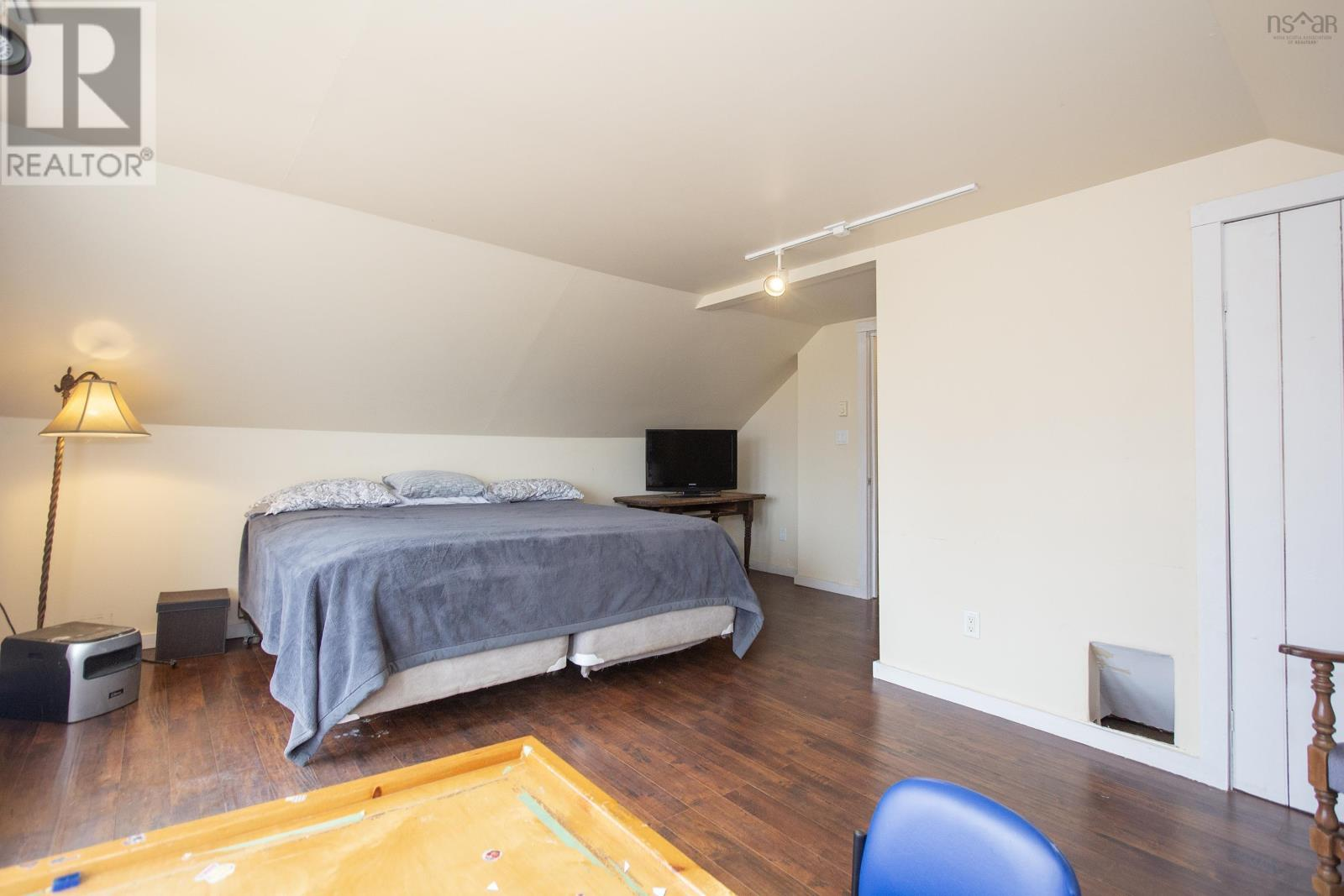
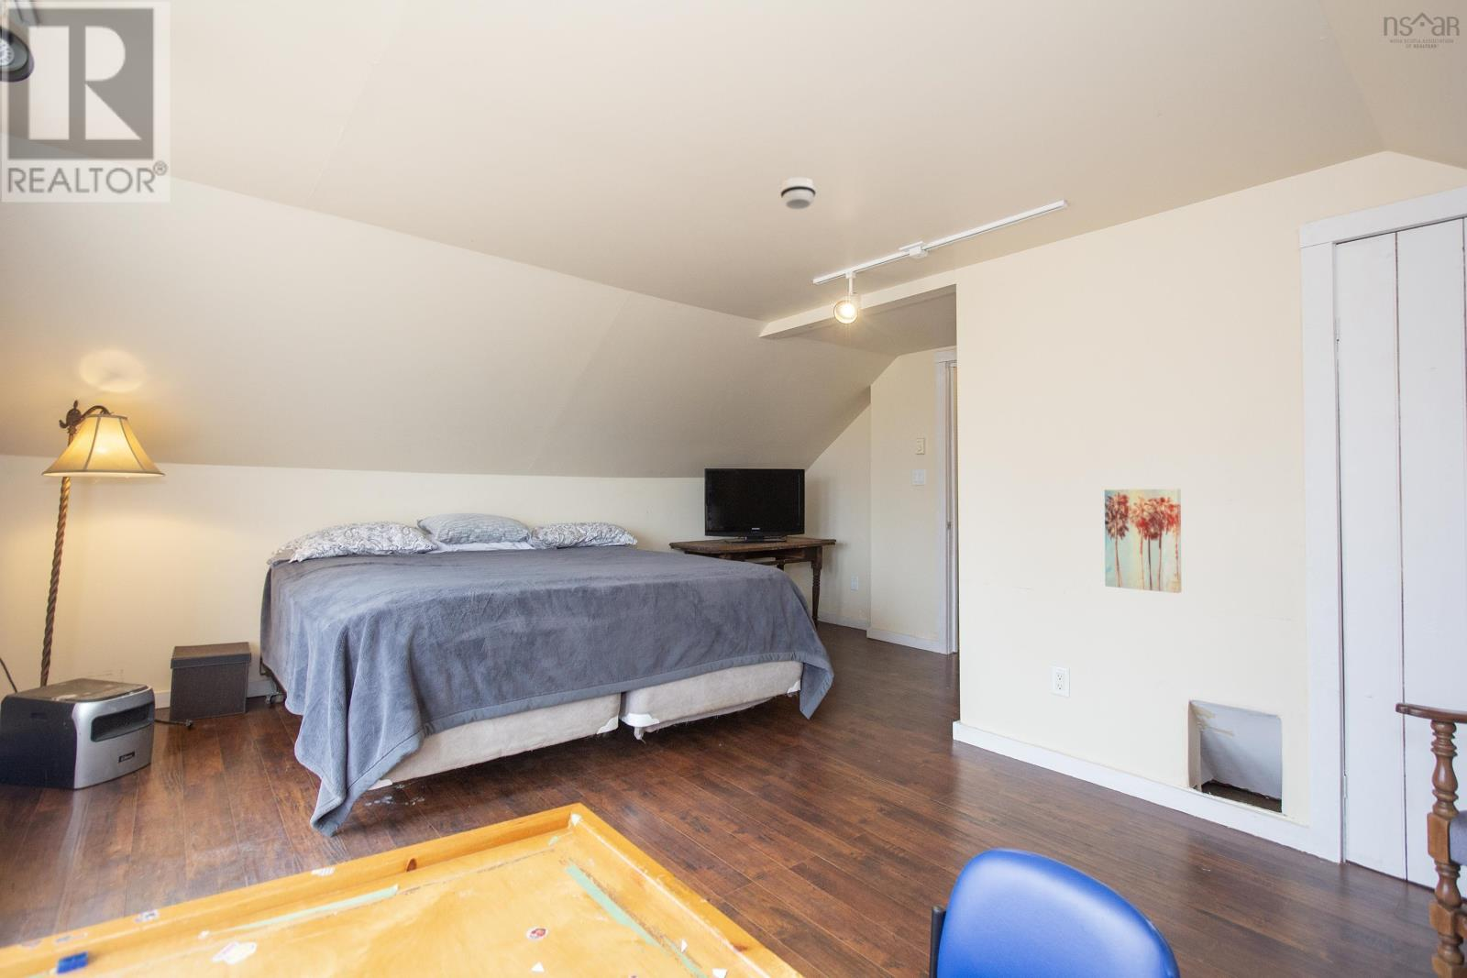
+ wall art (1142, 539)
+ smoke detector (798, 193)
